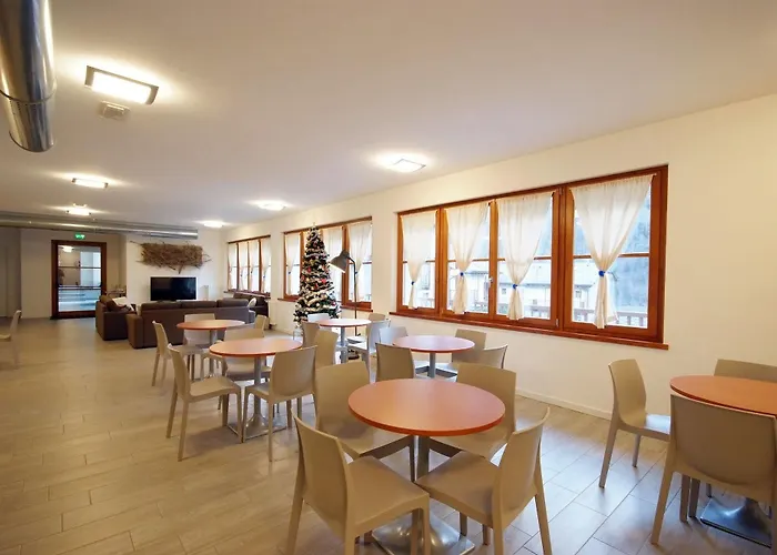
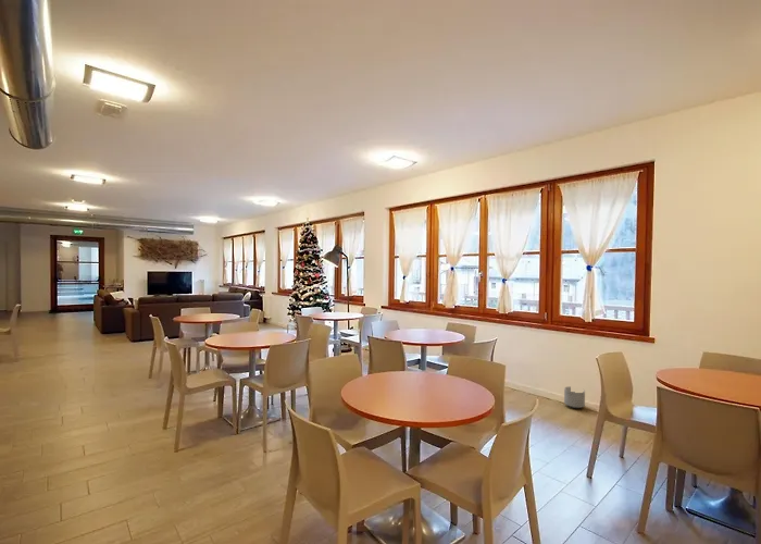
+ planter (574, 397)
